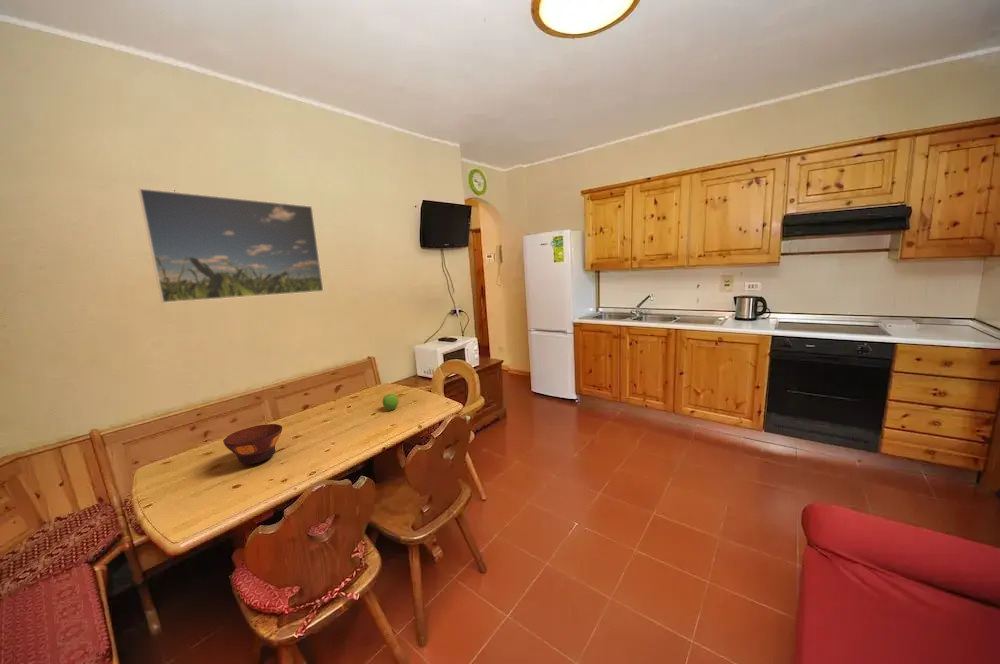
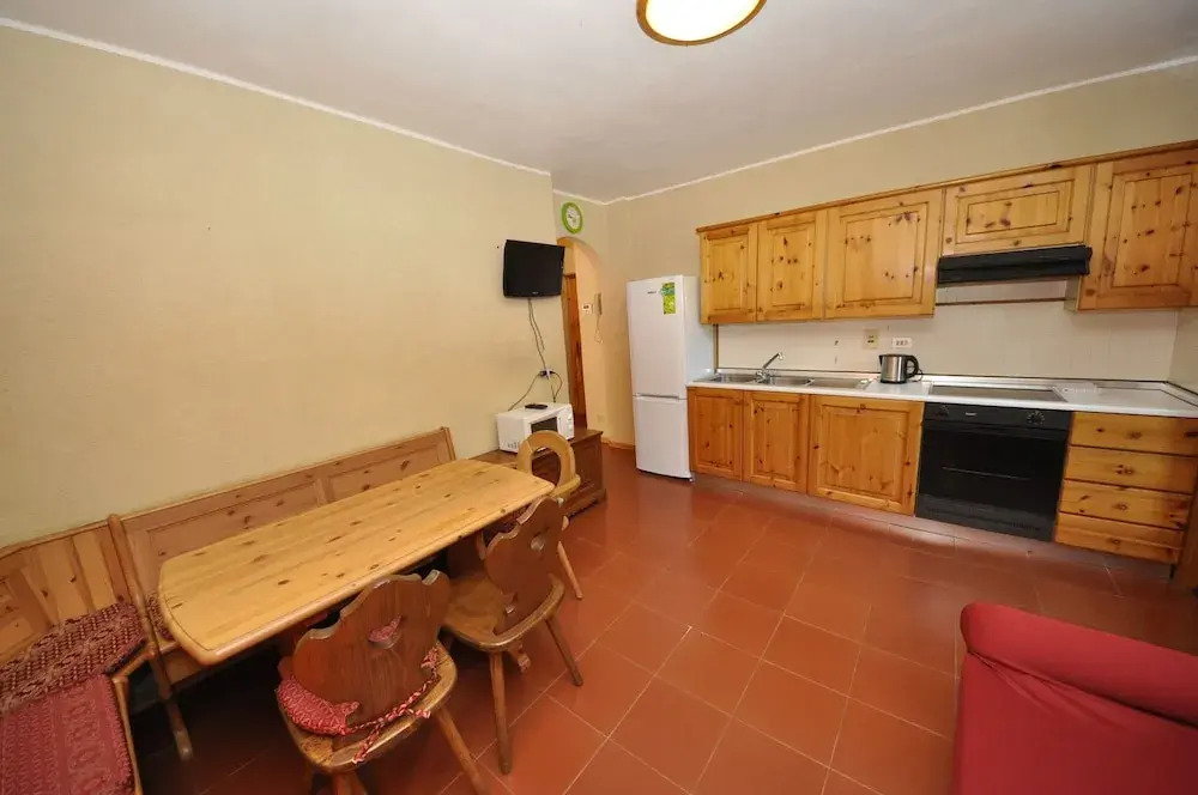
- fruit (390, 402)
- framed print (245, 248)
- bowl (256, 446)
